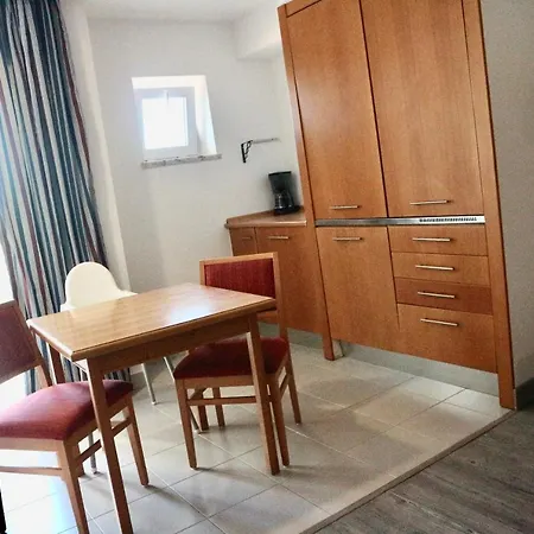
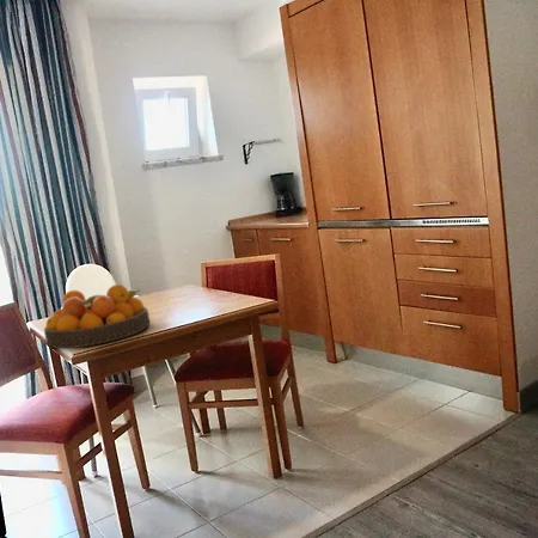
+ fruit bowl (94, 311)
